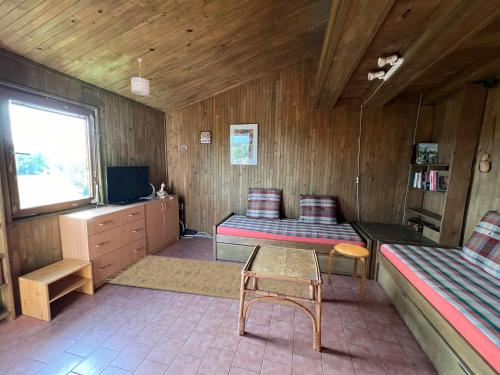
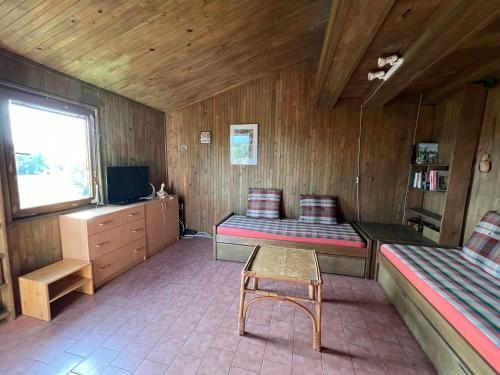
- stool (353, 268)
- pendant lamp (140, 76)
- rug (213, 276)
